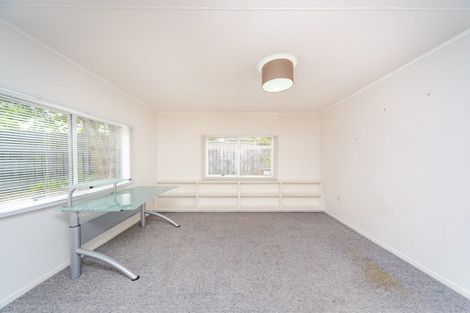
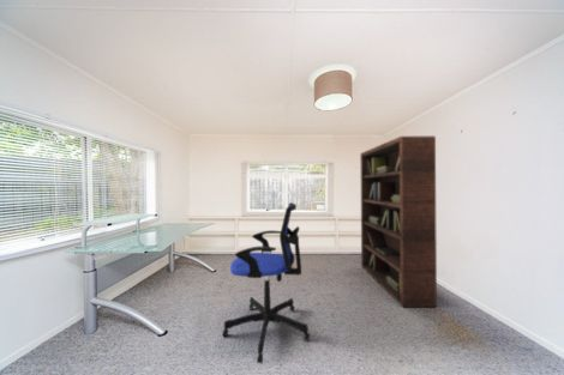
+ bookcase (390, 214)
+ office chair (266, 267)
